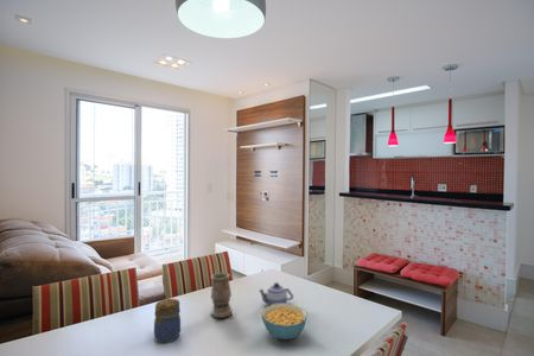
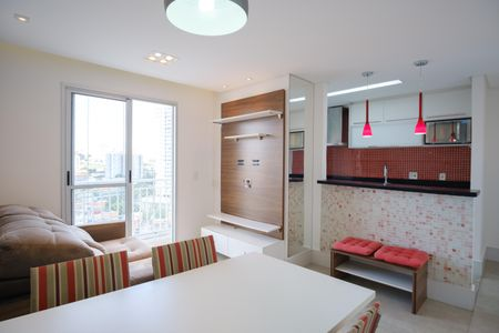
- vase (221, 294)
- jar (166, 318)
- teapot (275, 293)
- cereal bowl (284, 324)
